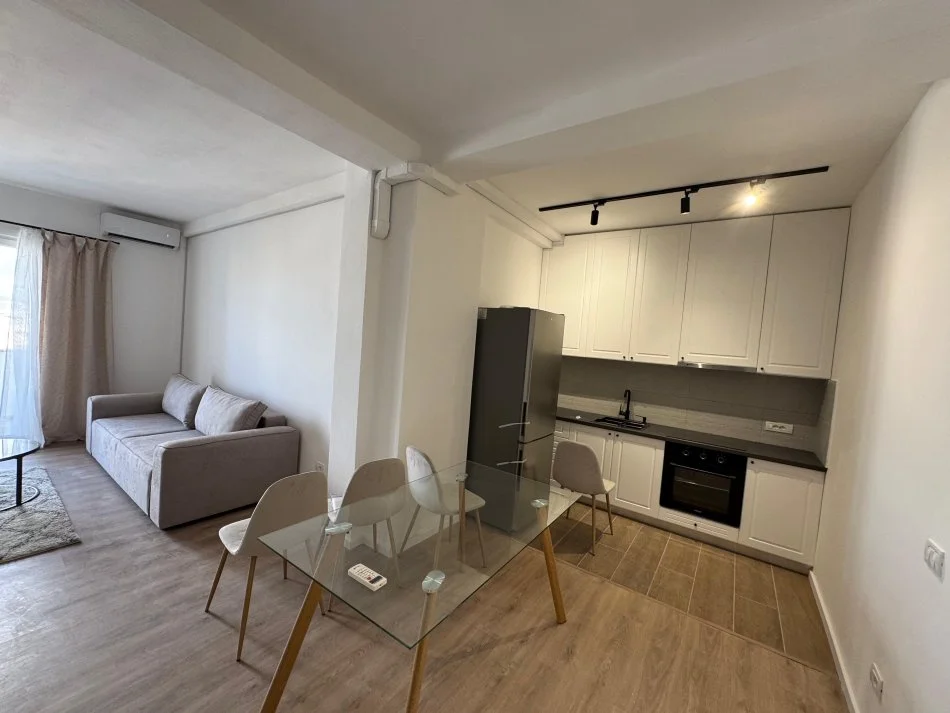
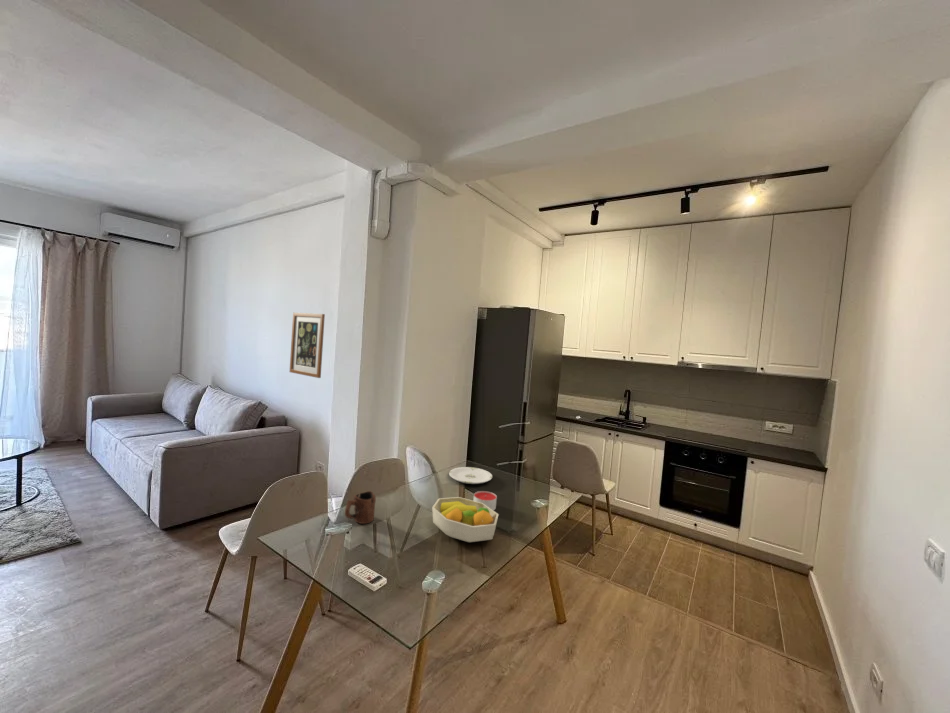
+ wall art (306, 344)
+ mug (359, 508)
+ plate (470, 476)
+ candle (484, 500)
+ fruit bowl (464, 516)
